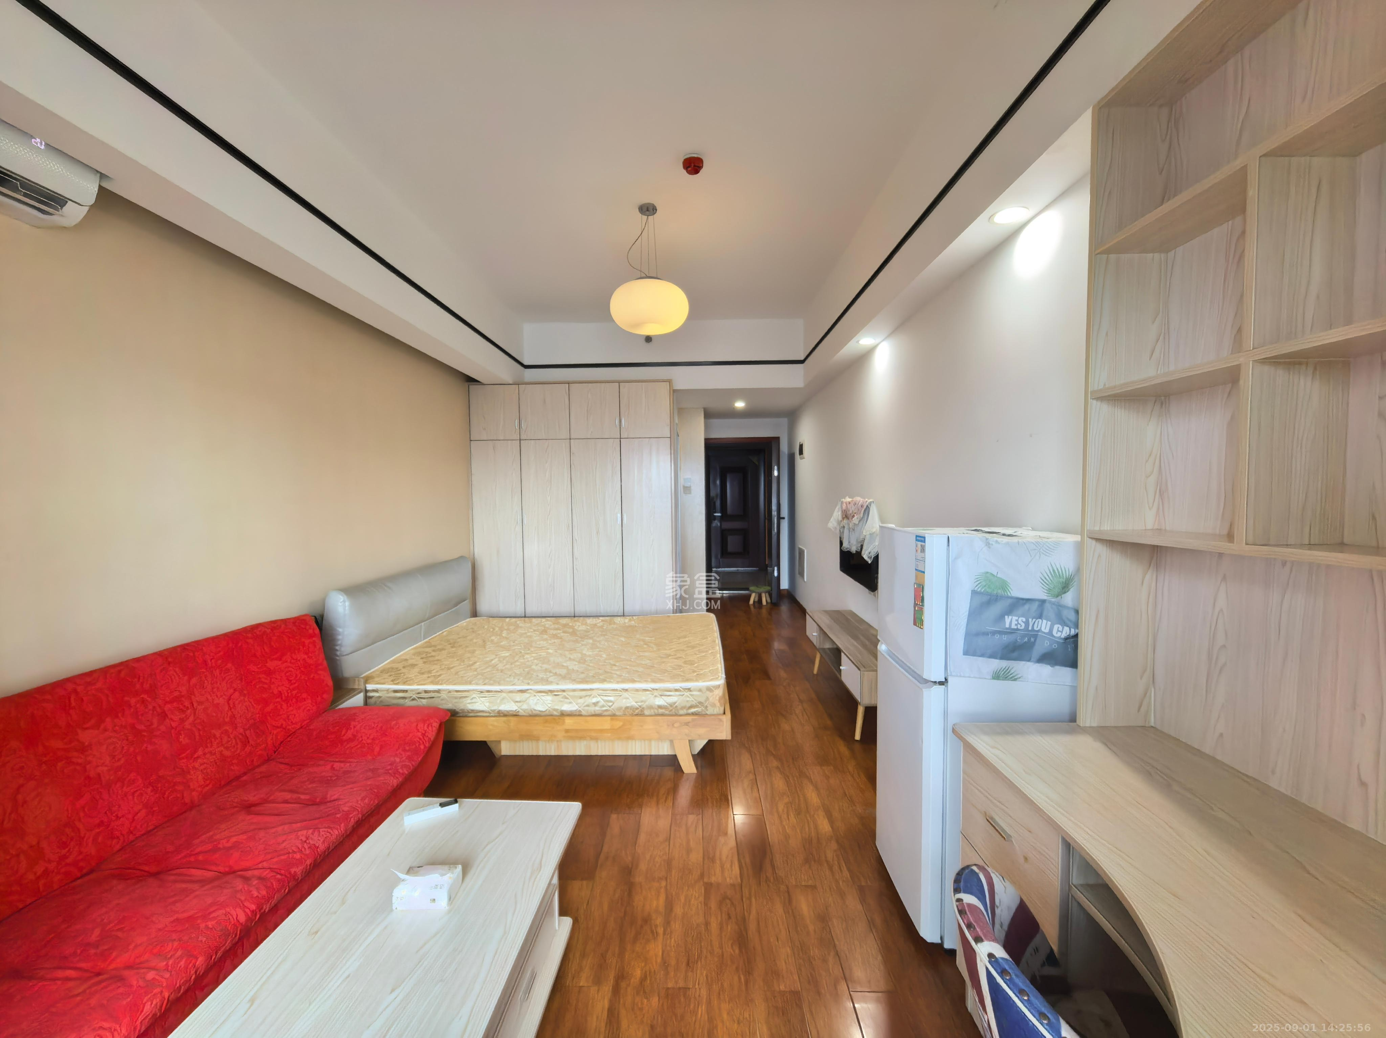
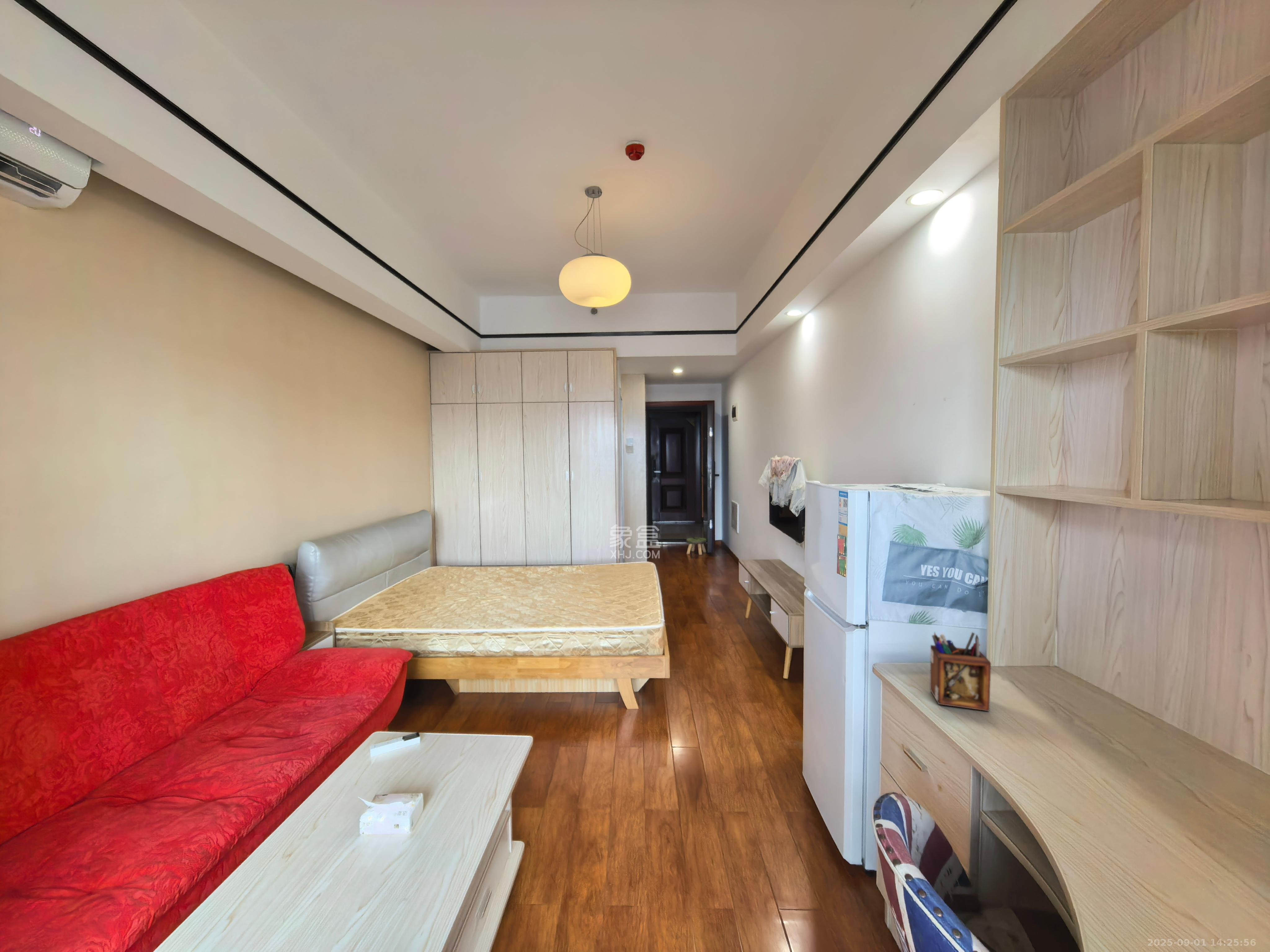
+ desk organizer (959, 668)
